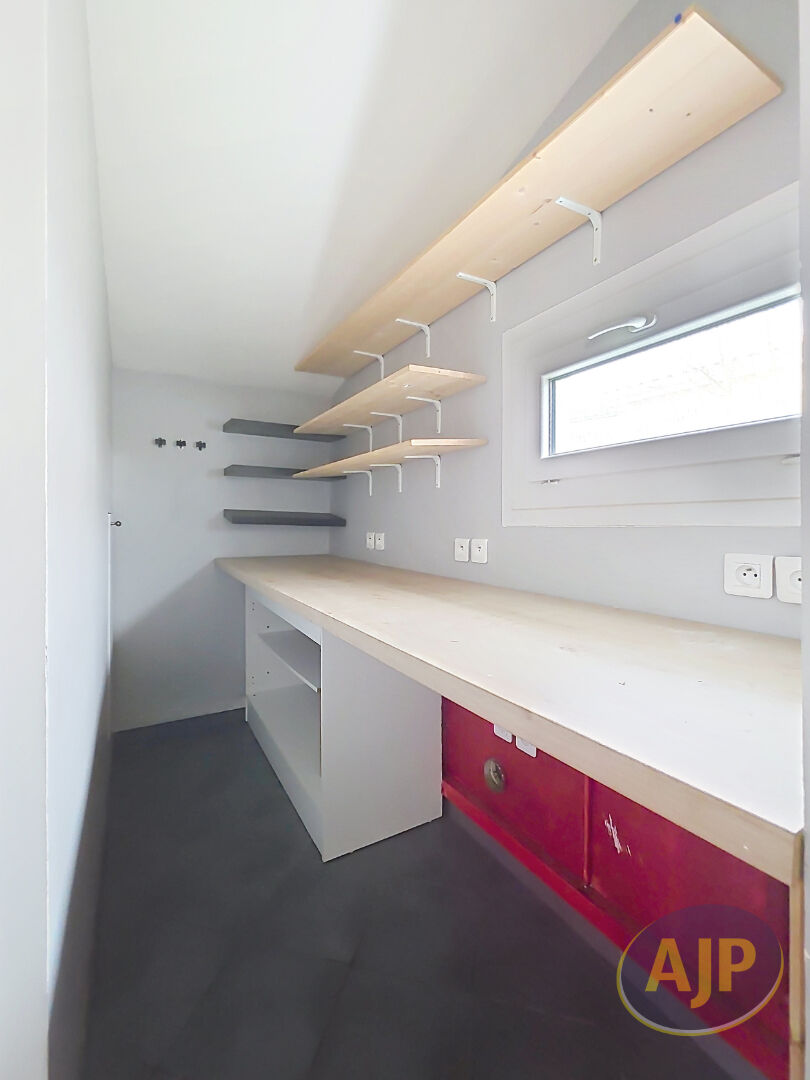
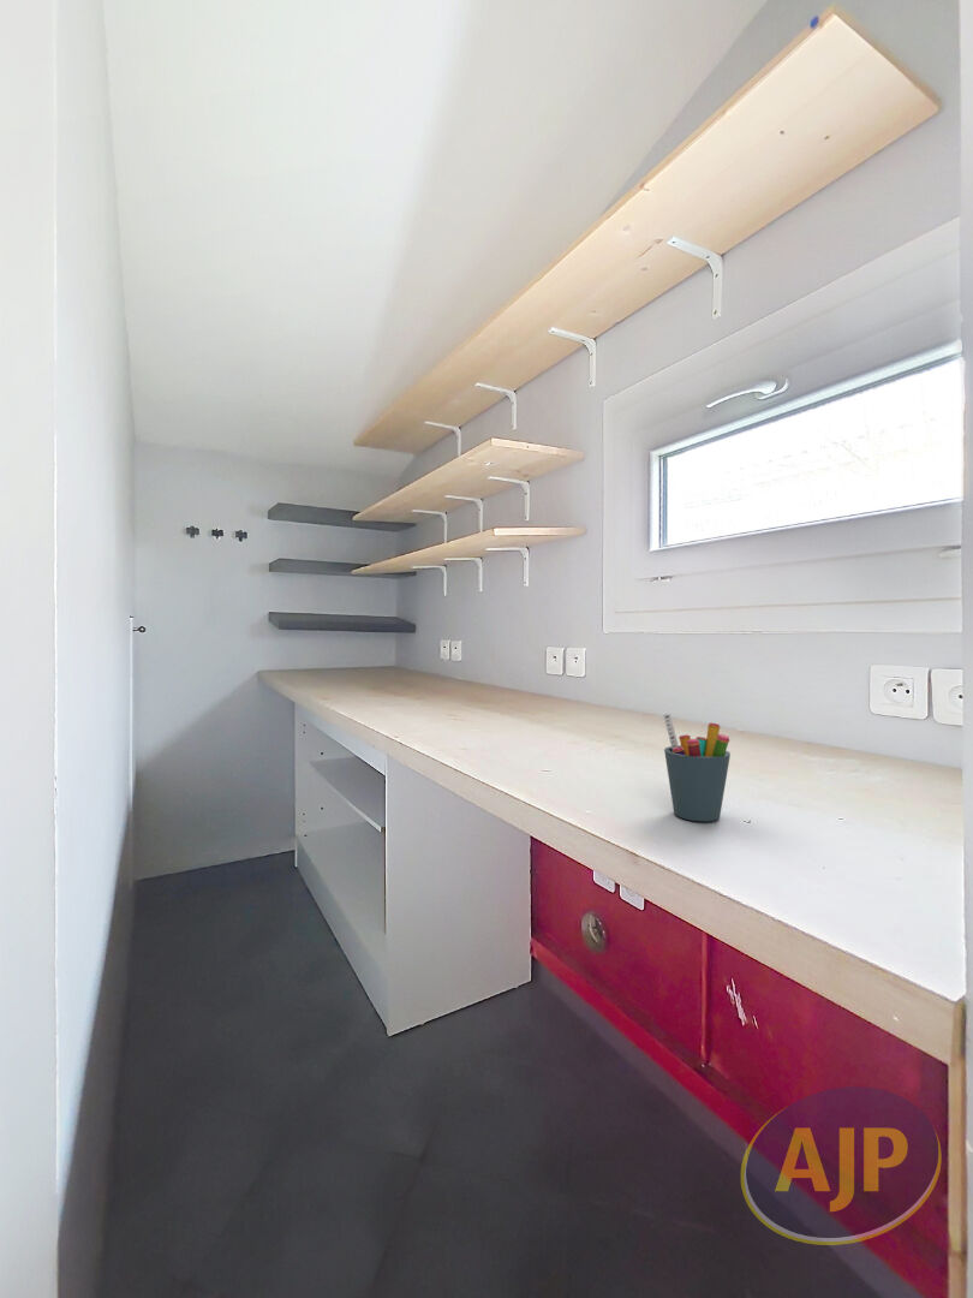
+ pen holder (697, 766)
